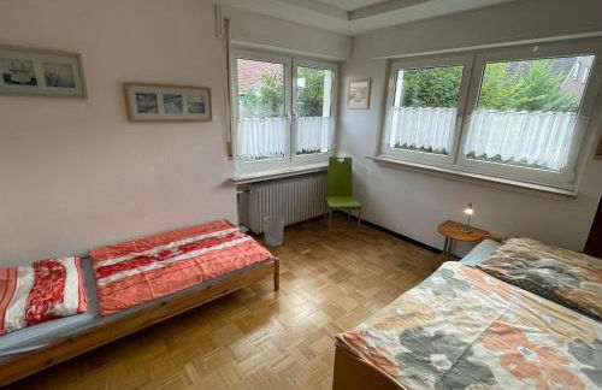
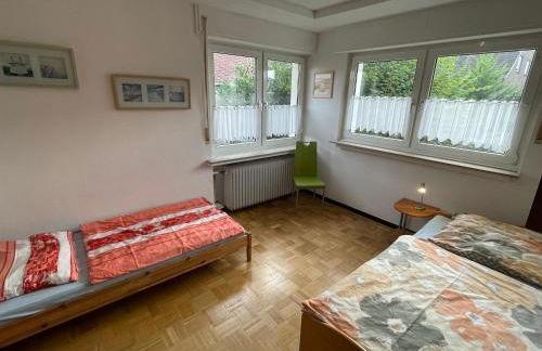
- wastebasket (273, 230)
